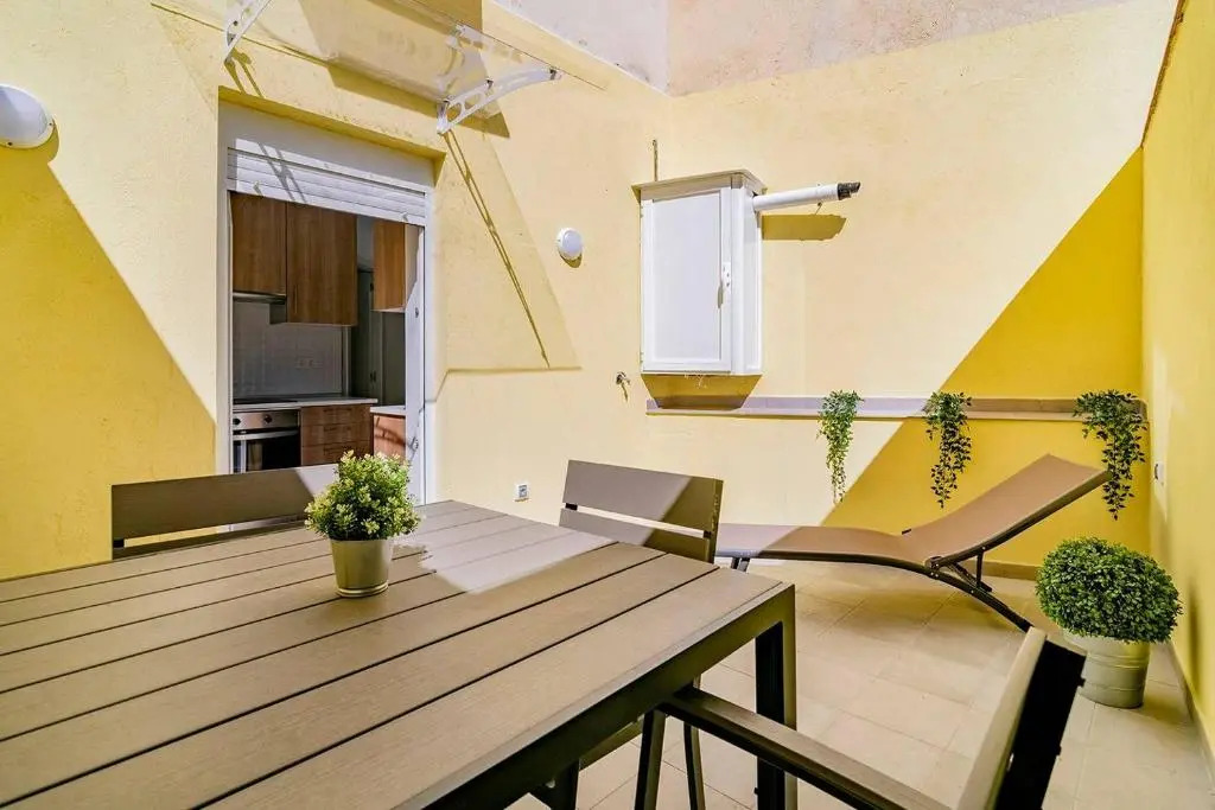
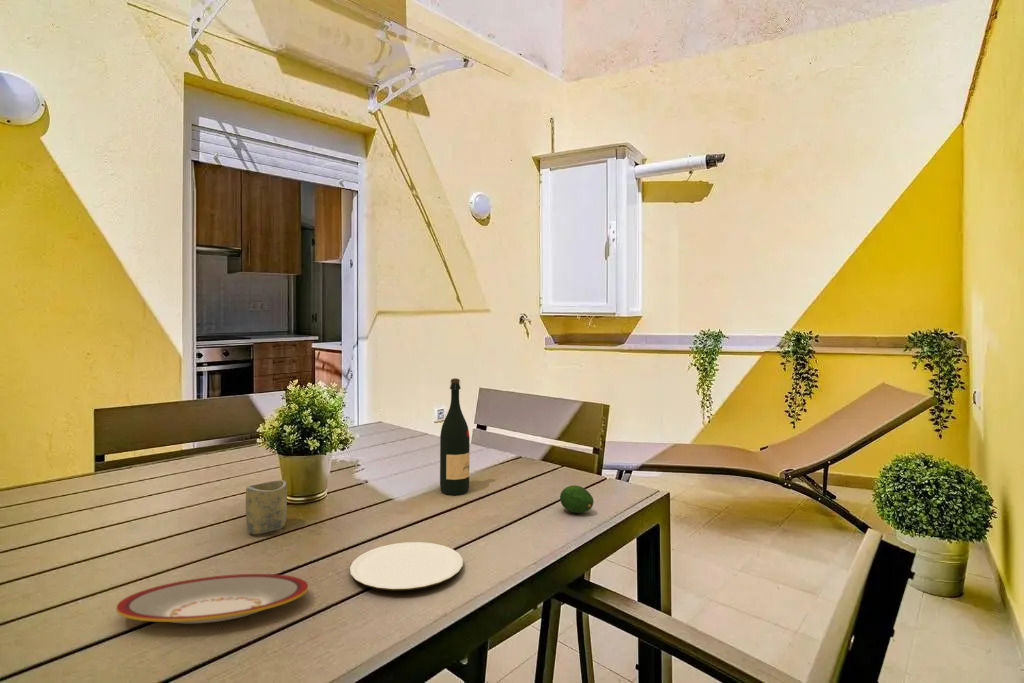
+ plate (407, 565)
+ plate (216, 602)
+ cup (266, 506)
+ wine bottle (454, 435)
+ fruit (576, 498)
